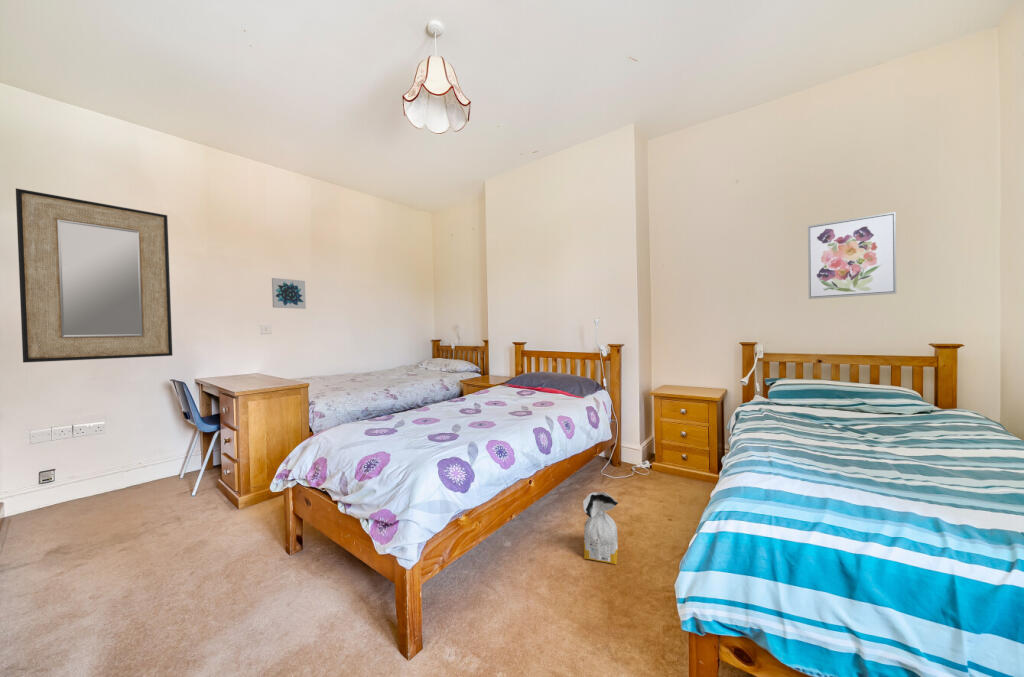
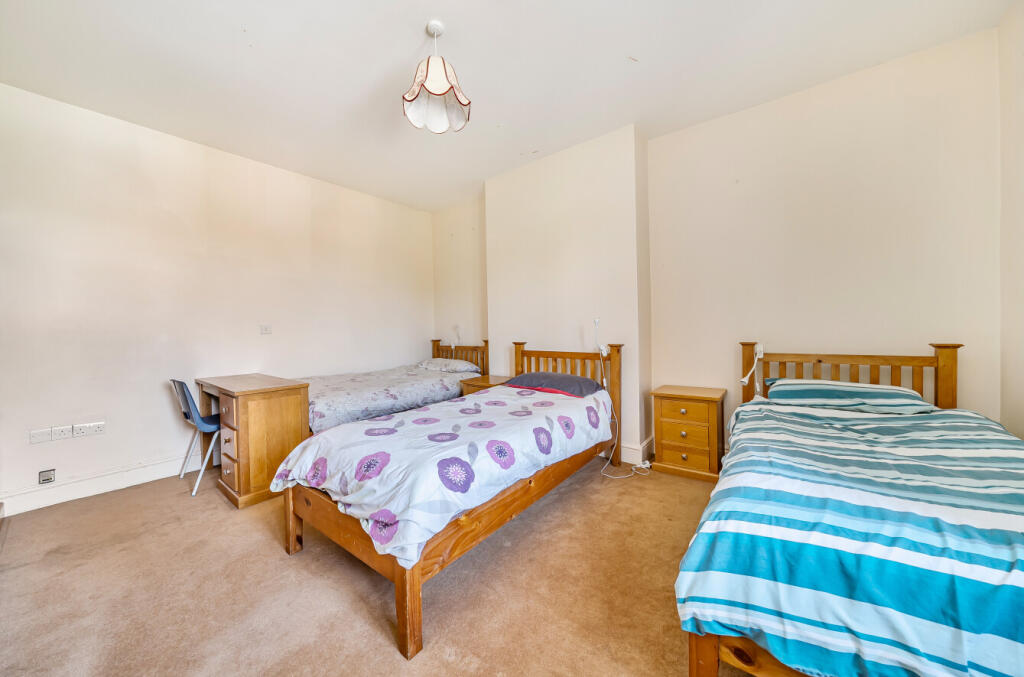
- home mirror (102, 281)
- wall art (849, 258)
- wall art (289, 293)
- bag (600, 521)
